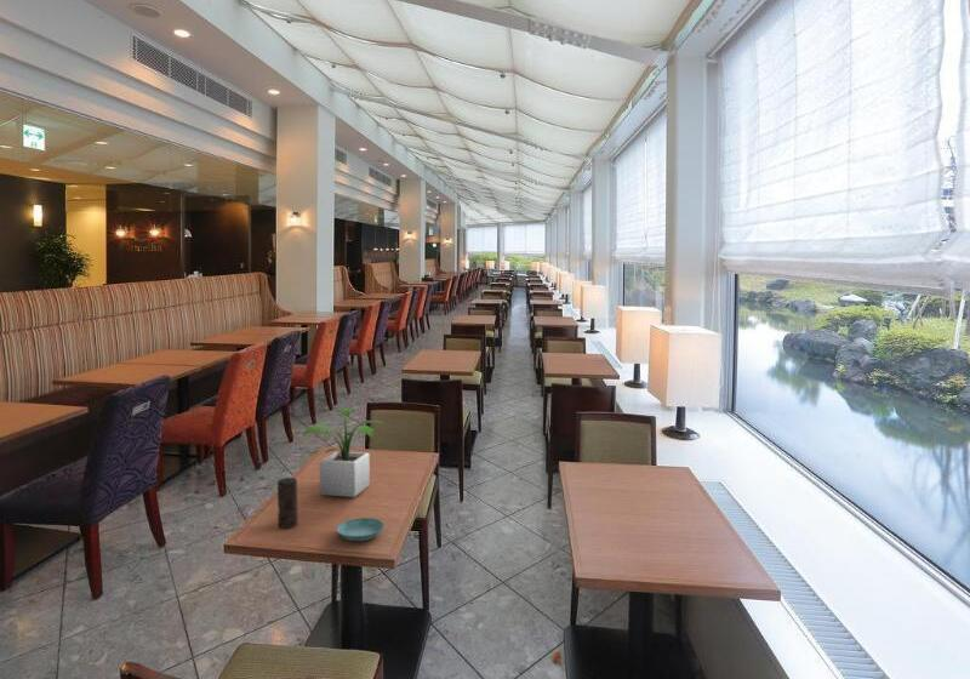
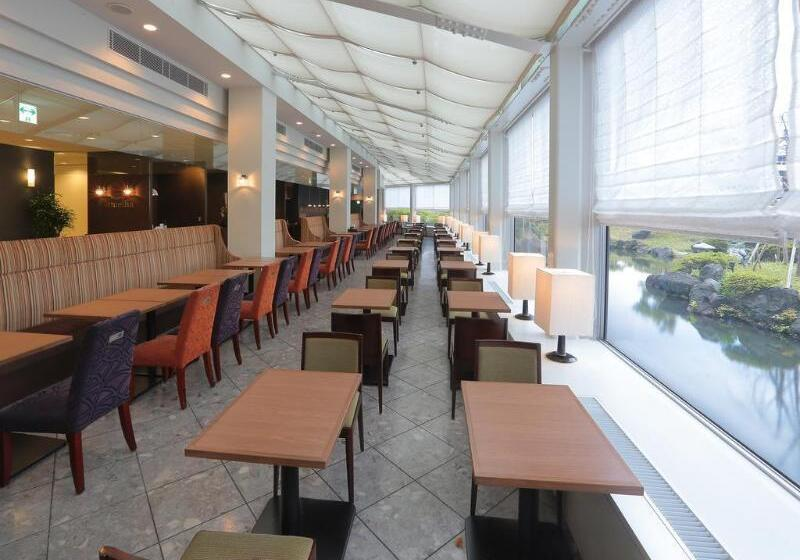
- saucer (360, 530)
- candle (287, 502)
- potted plant (348, 451)
